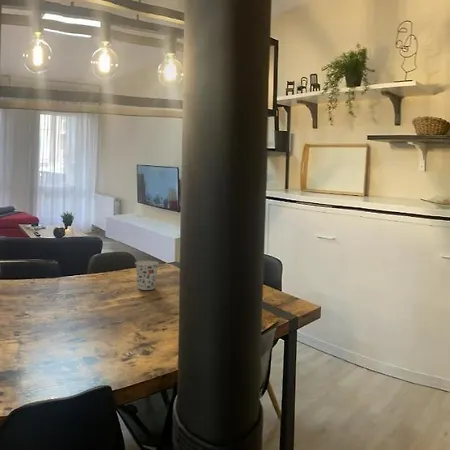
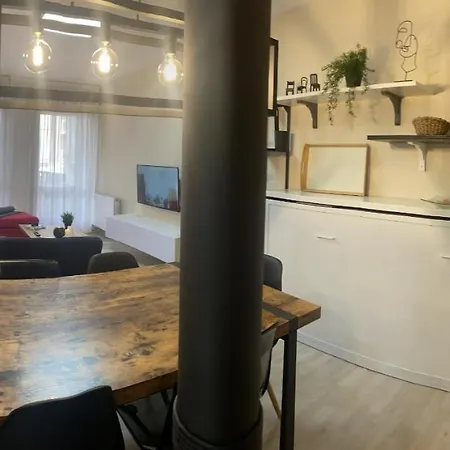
- cup (146, 275)
